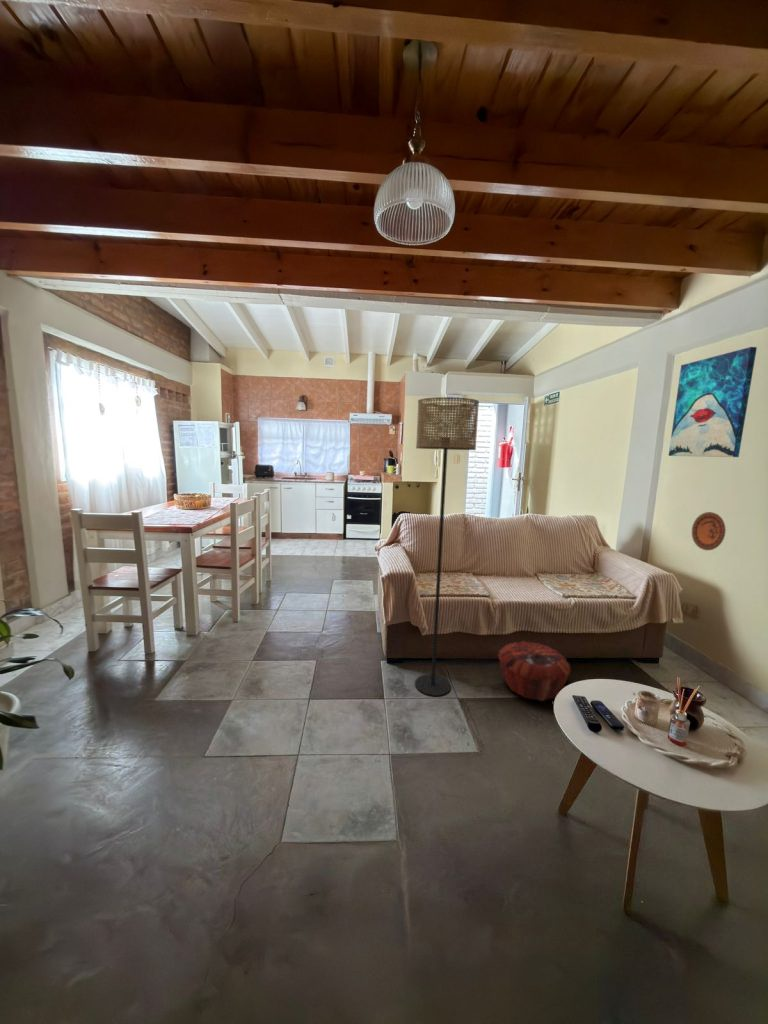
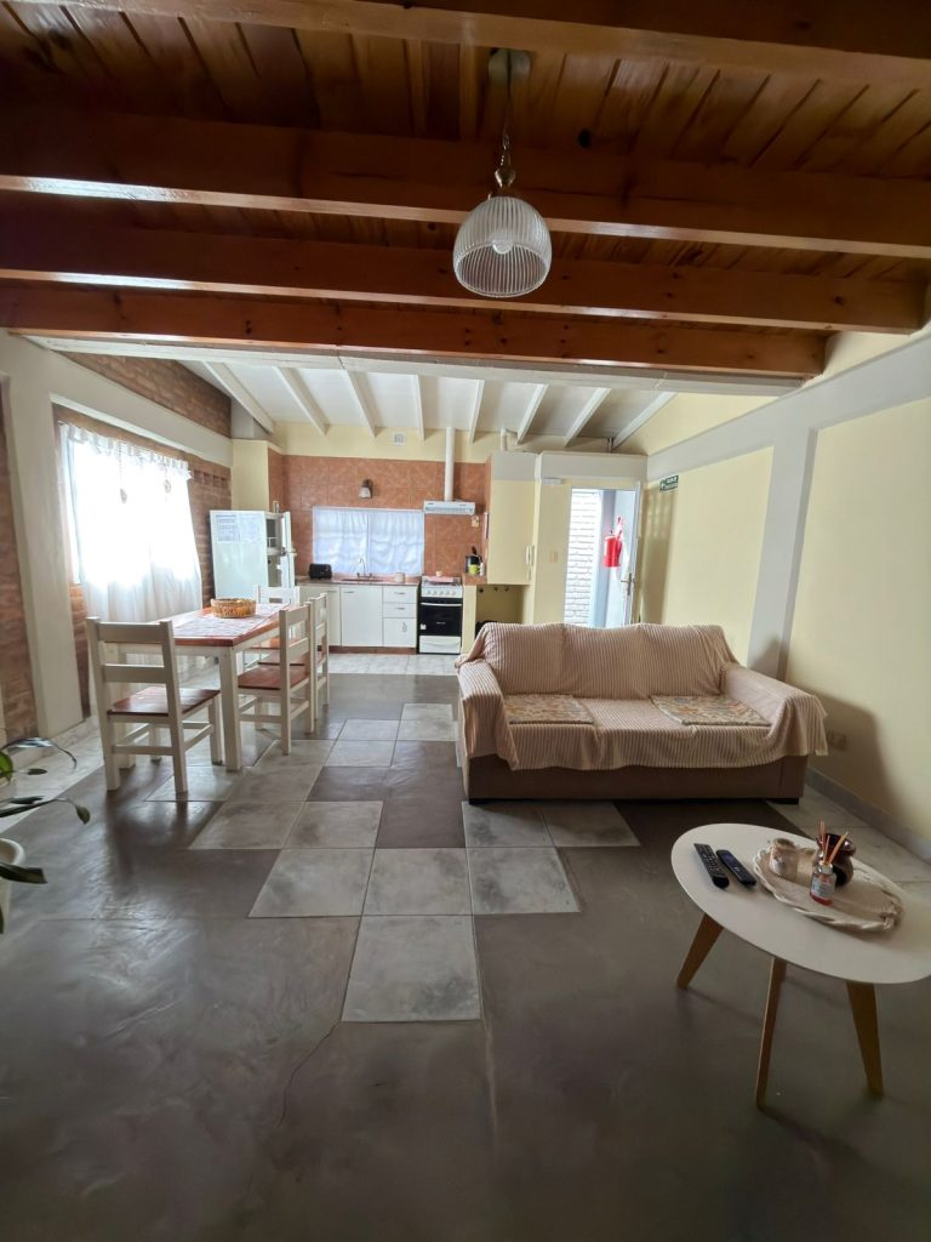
- floor lamp (440, 551)
- wall art (707, 407)
- woven basket (532, 667)
- decorative plate (708, 531)
